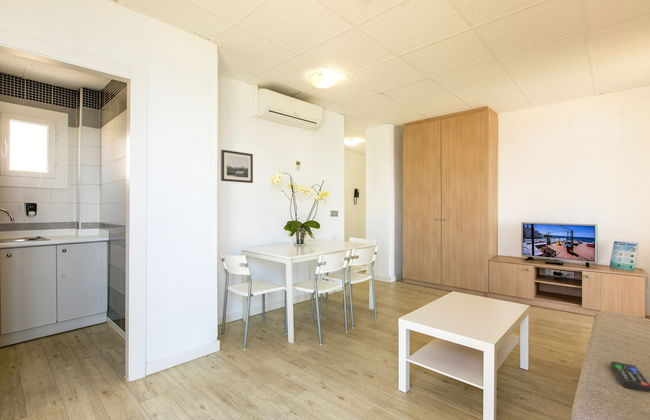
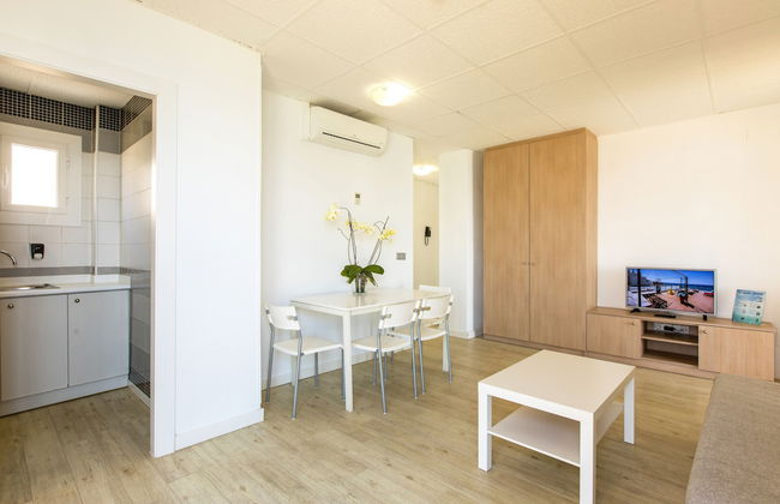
- remote control (629, 375)
- wall art (237, 167)
